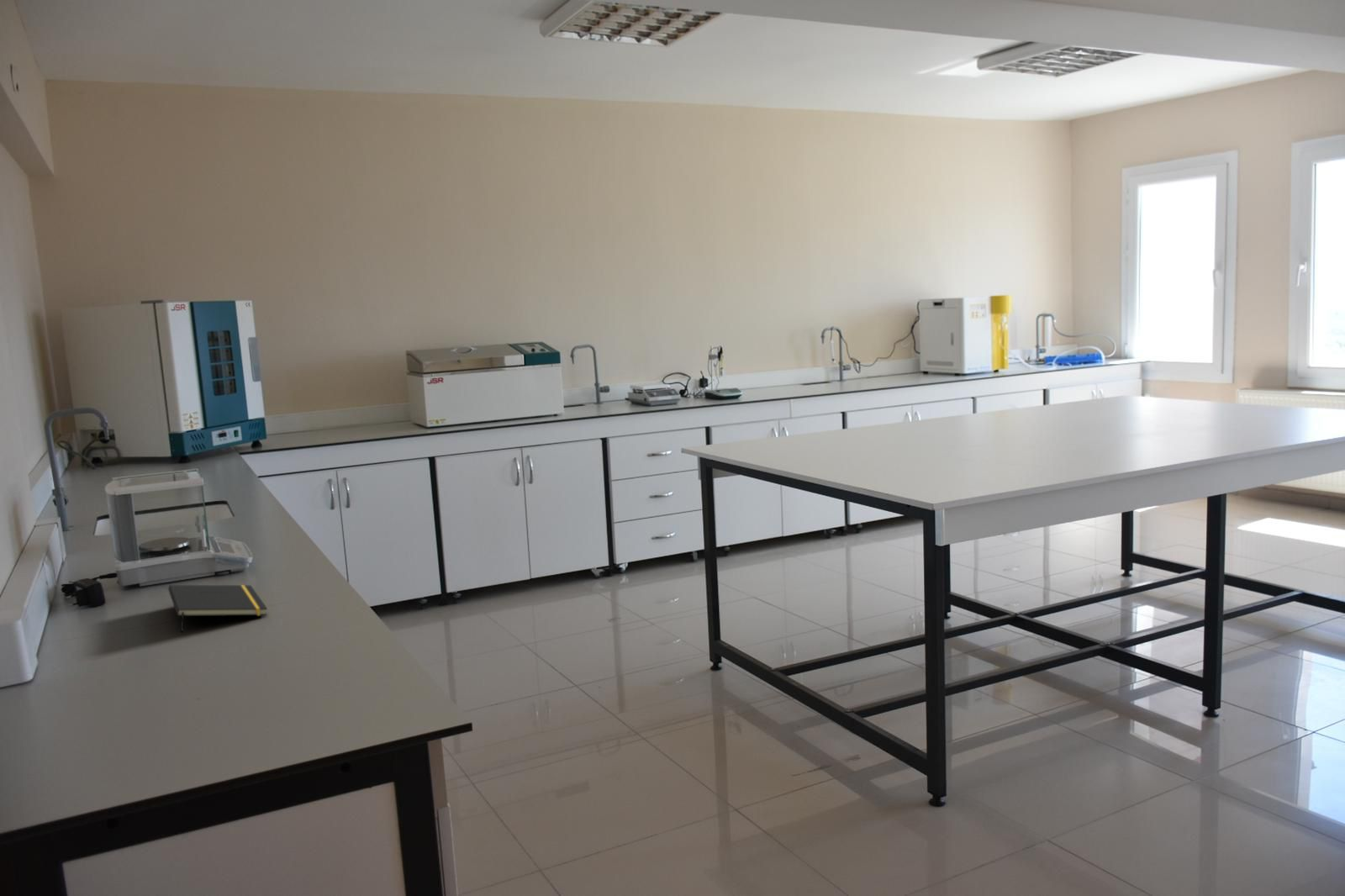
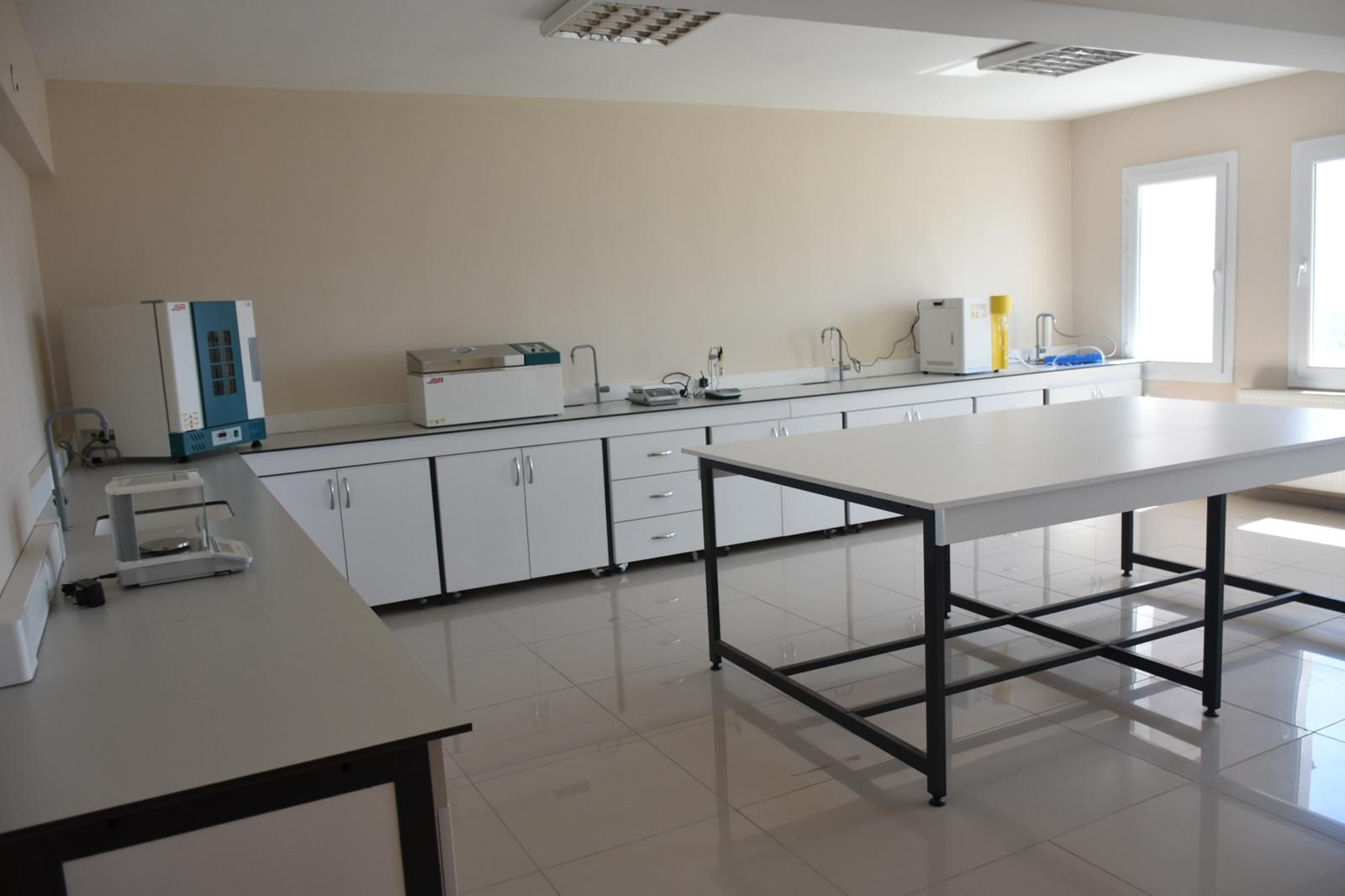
- notepad (216, 599)
